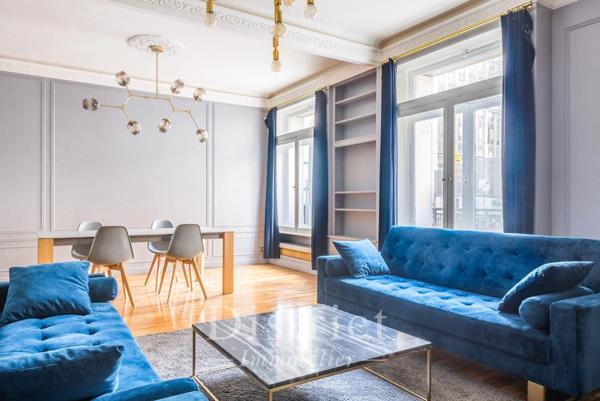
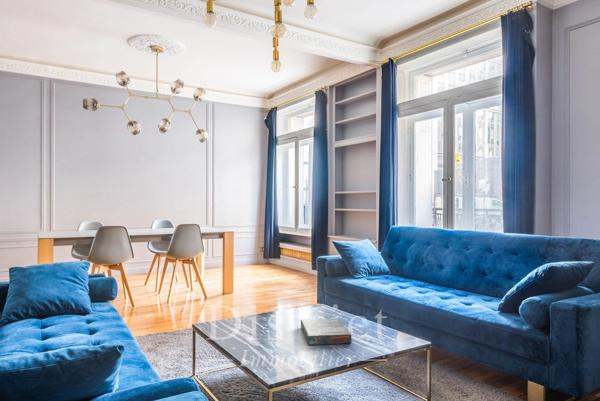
+ board game (324, 330)
